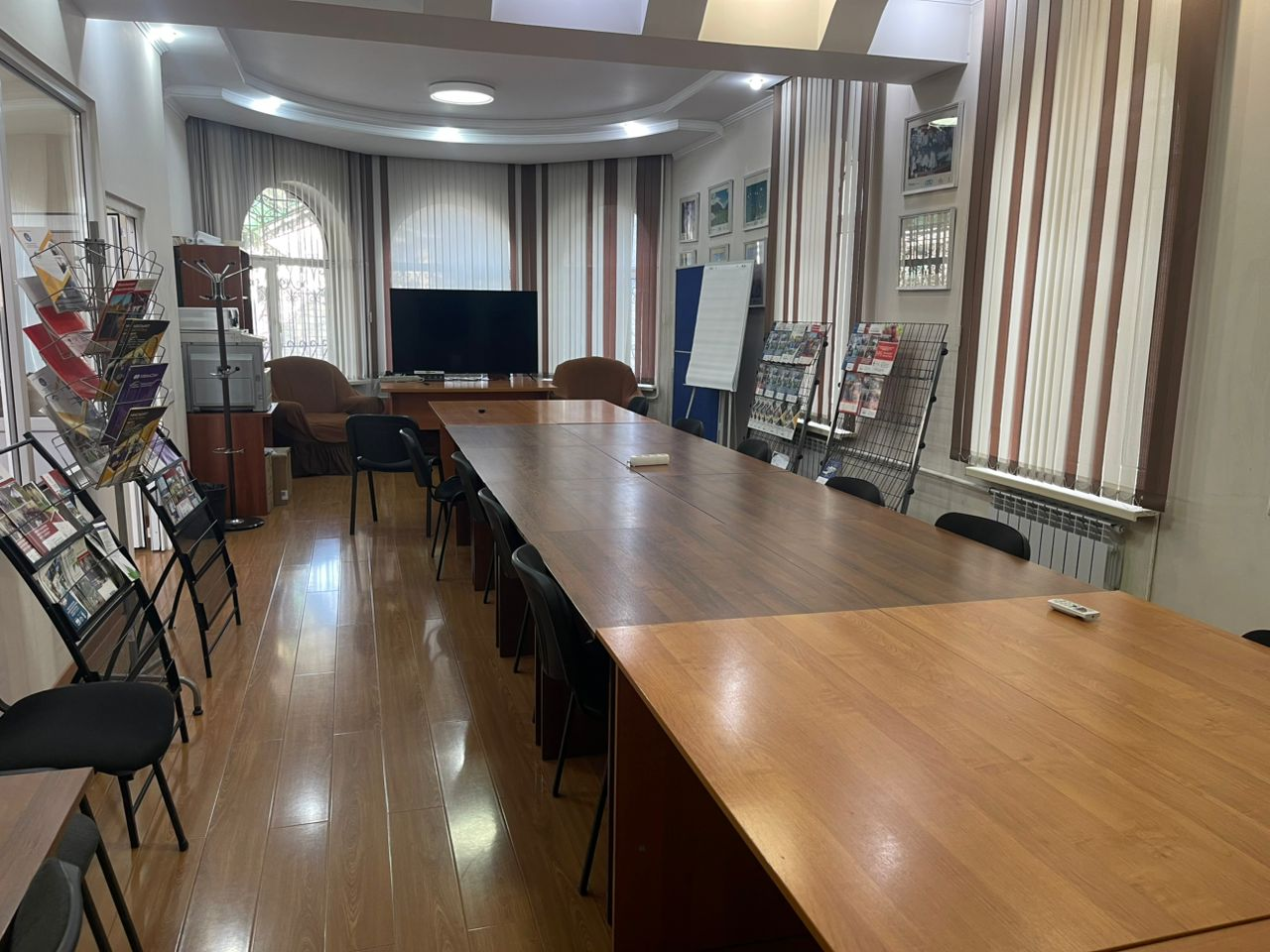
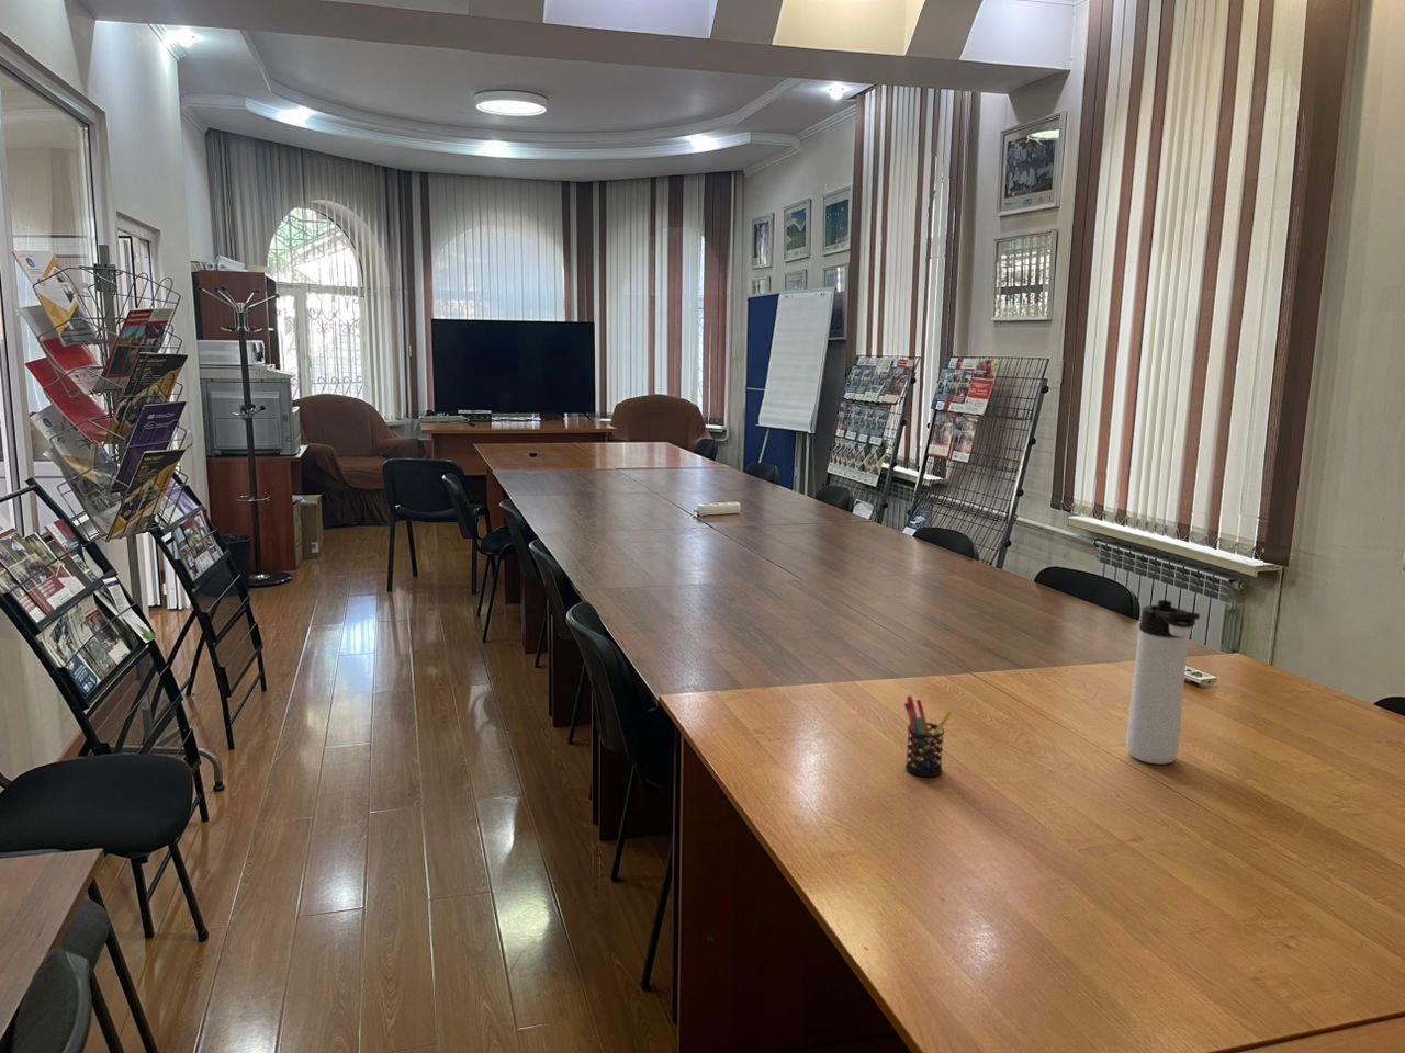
+ pen holder (922, 734)
+ thermos bottle (1164, 684)
